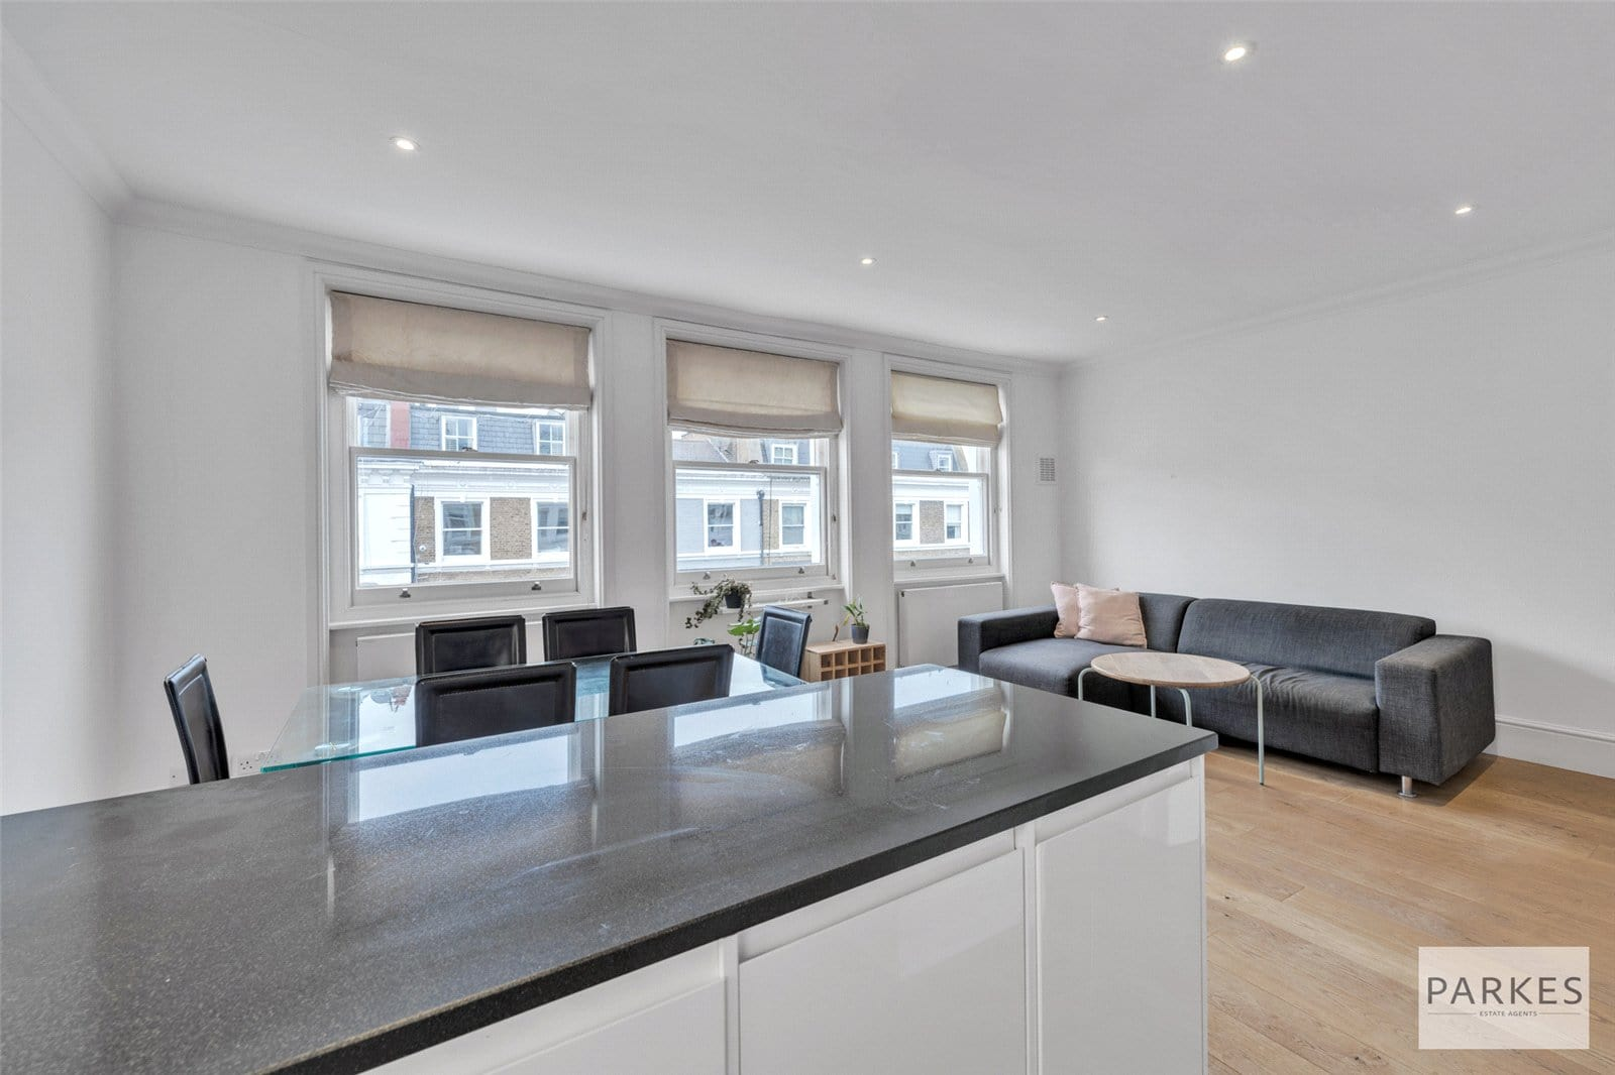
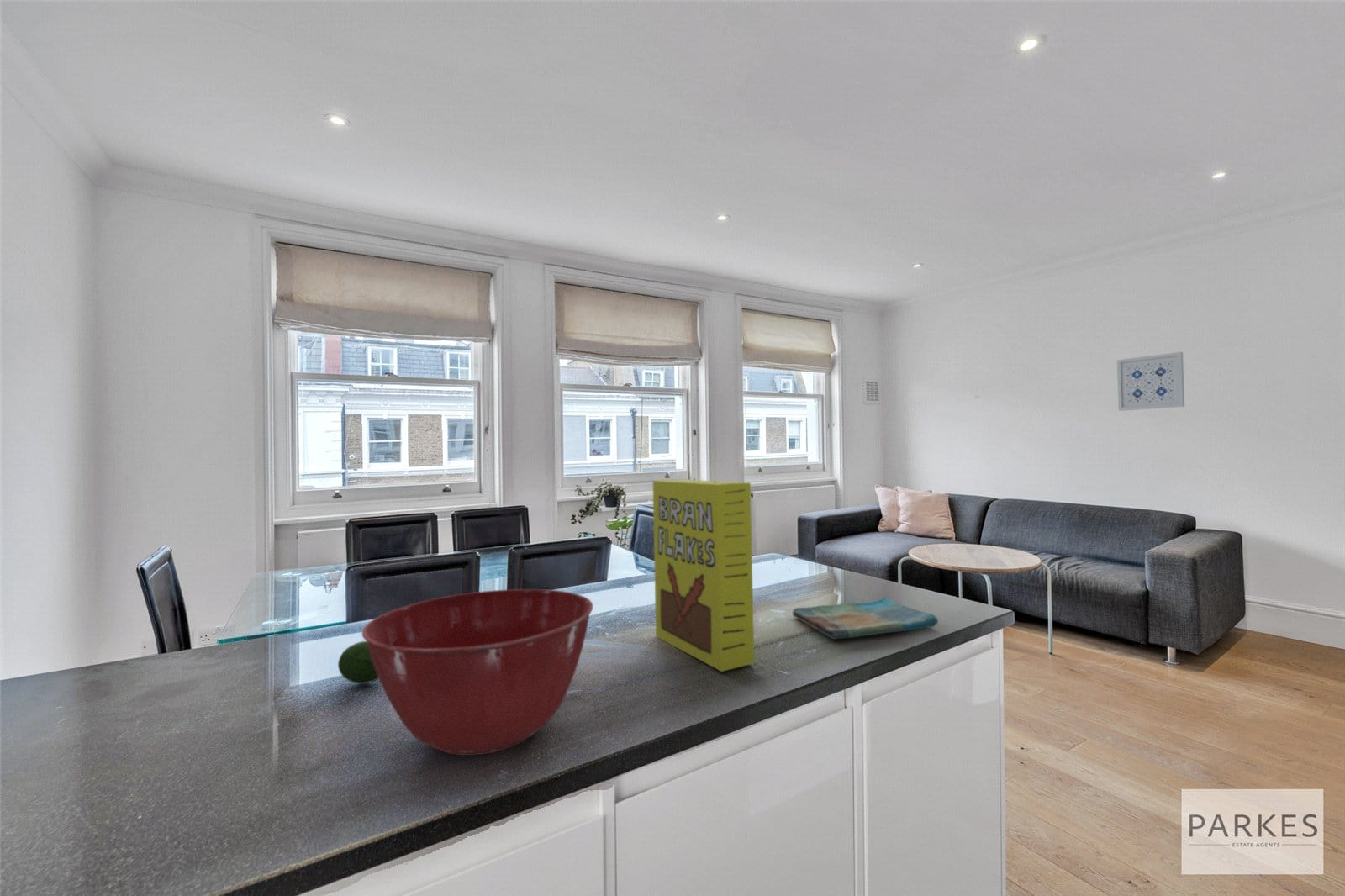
+ dish towel (862, 616)
+ wall art (1149, 382)
+ mixing bowl (485, 670)
+ cereal box (699, 565)
+ fruit (367, 661)
